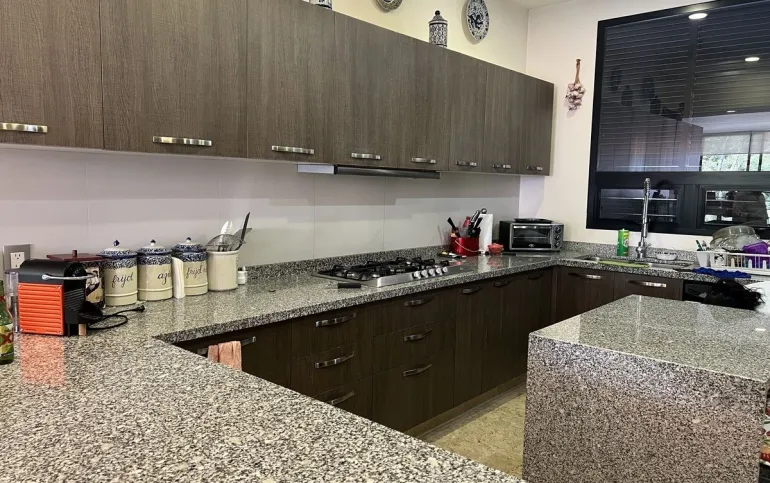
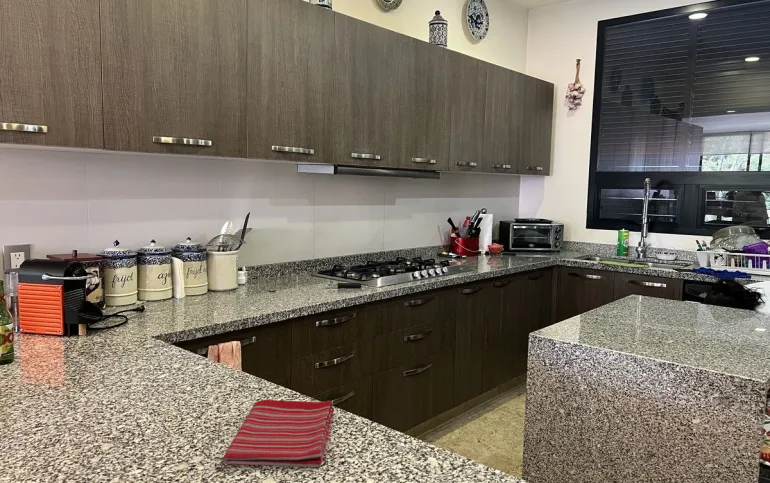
+ dish towel (284, 429)
